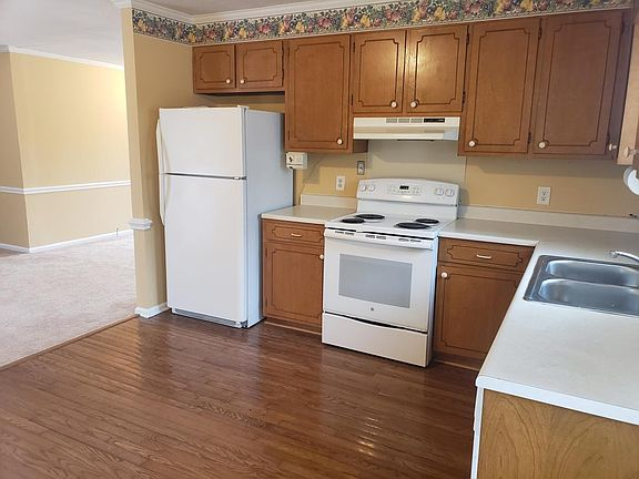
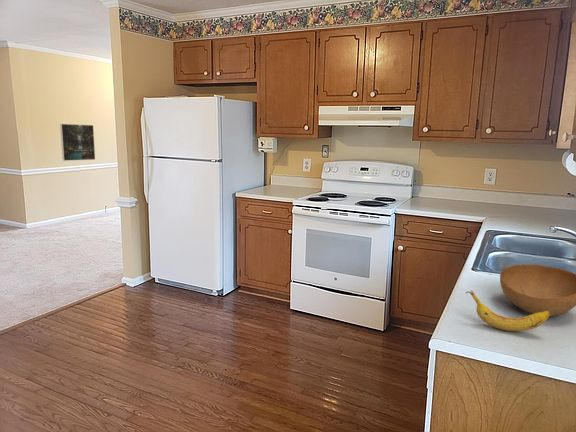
+ bowl (538, 291)
+ fruit (505, 317)
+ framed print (78, 142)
